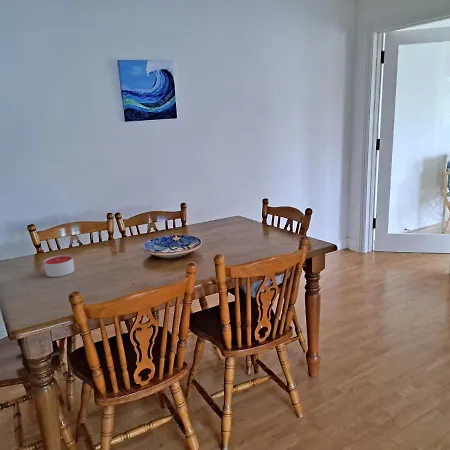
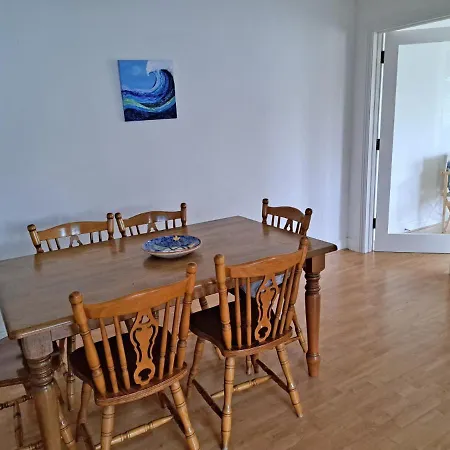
- candle (59, 265)
